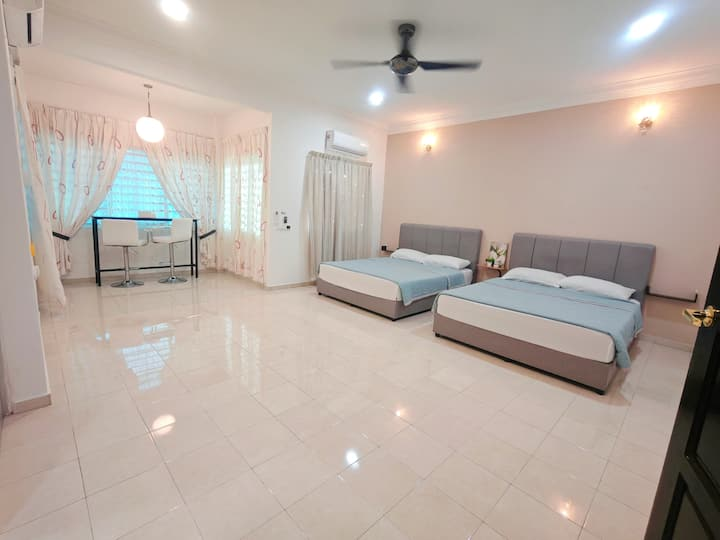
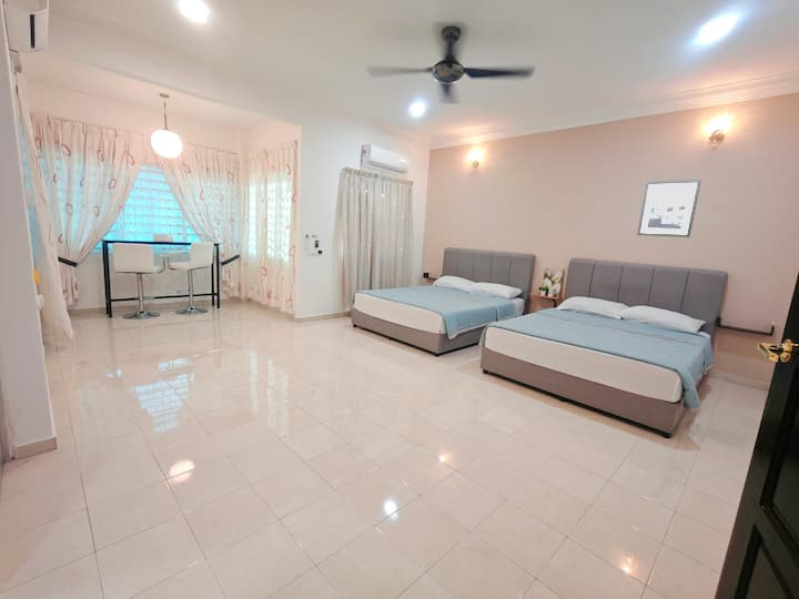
+ wall art (667, 209)
